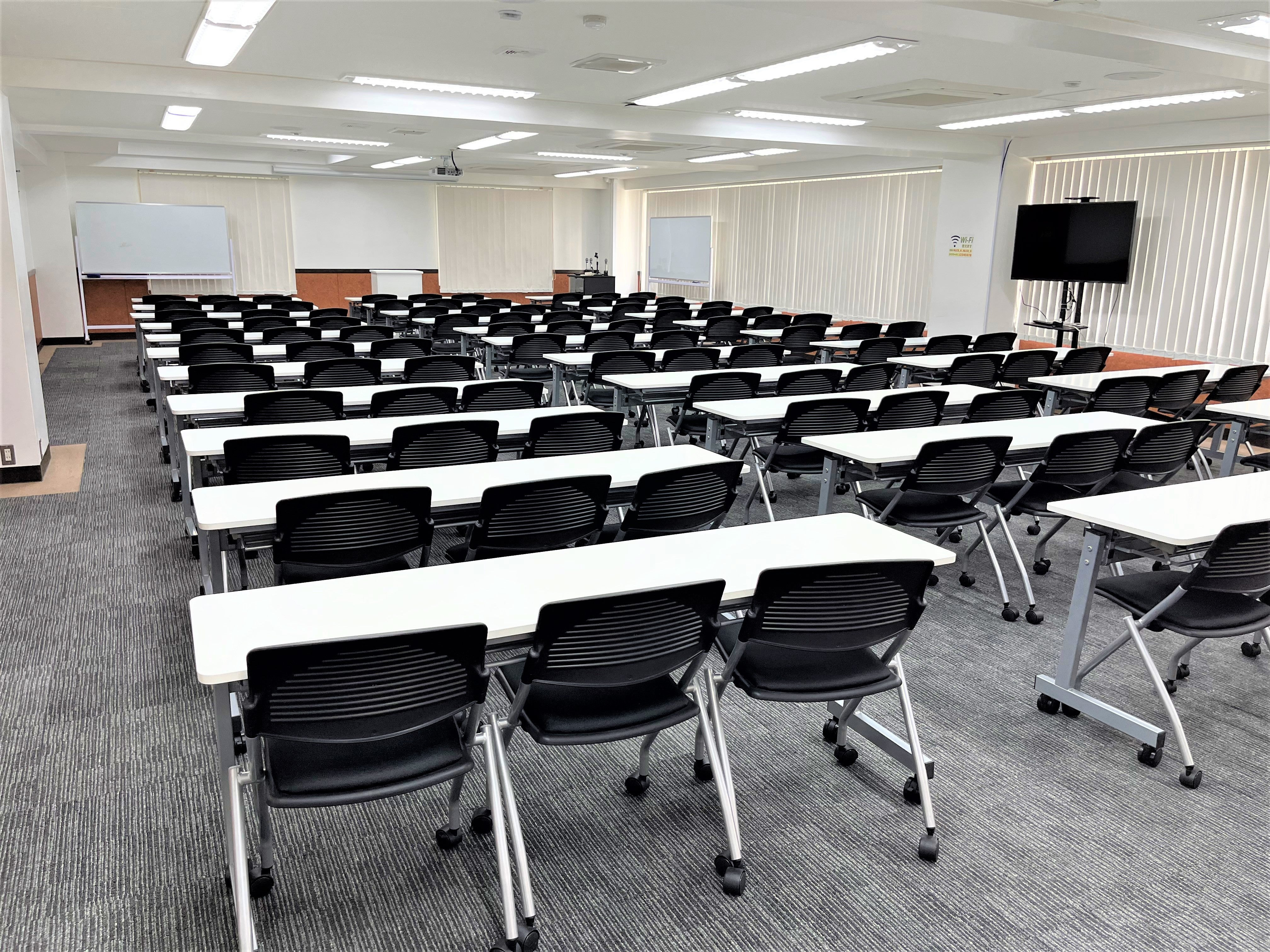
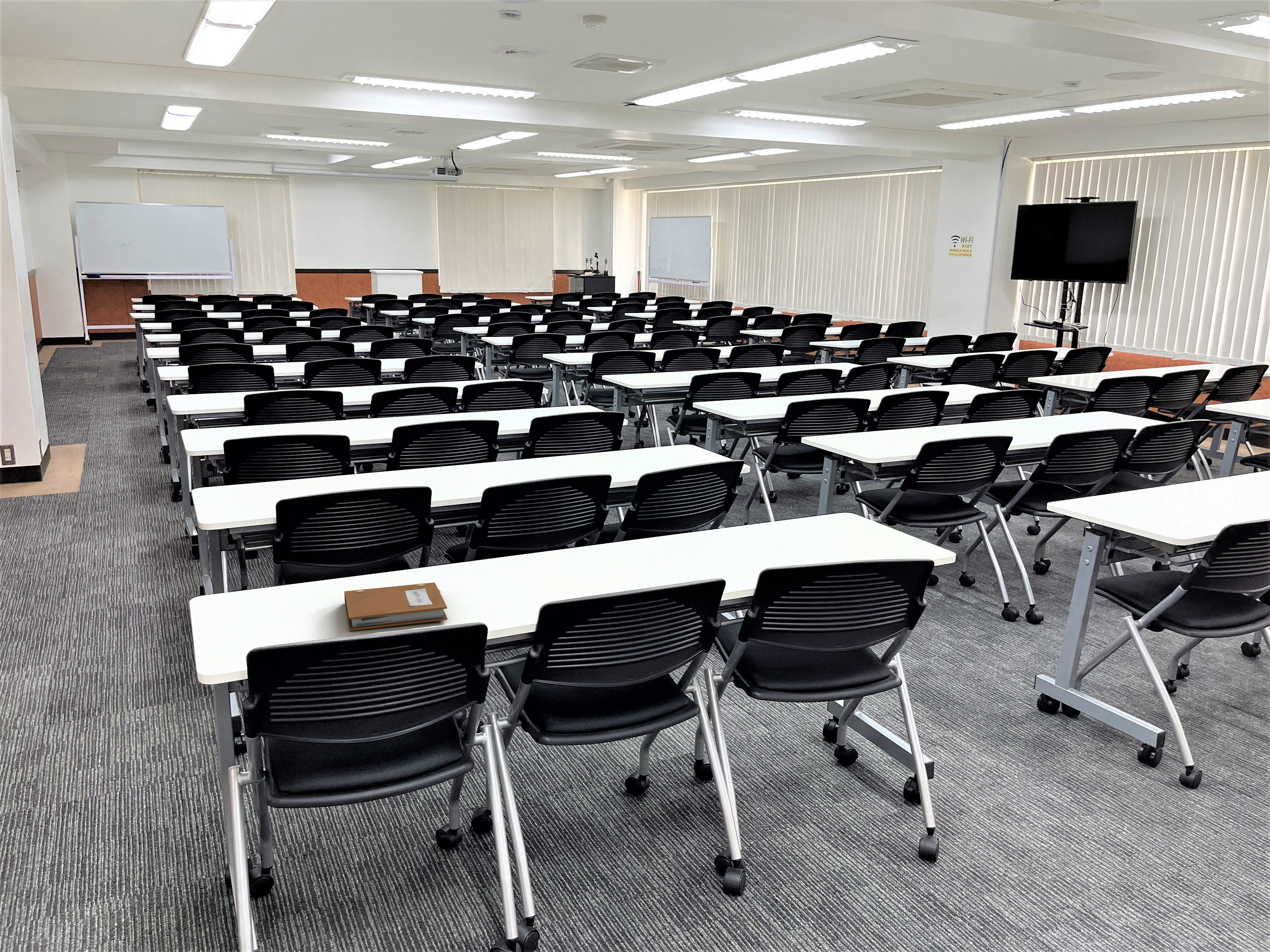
+ notebook (397, 604)
